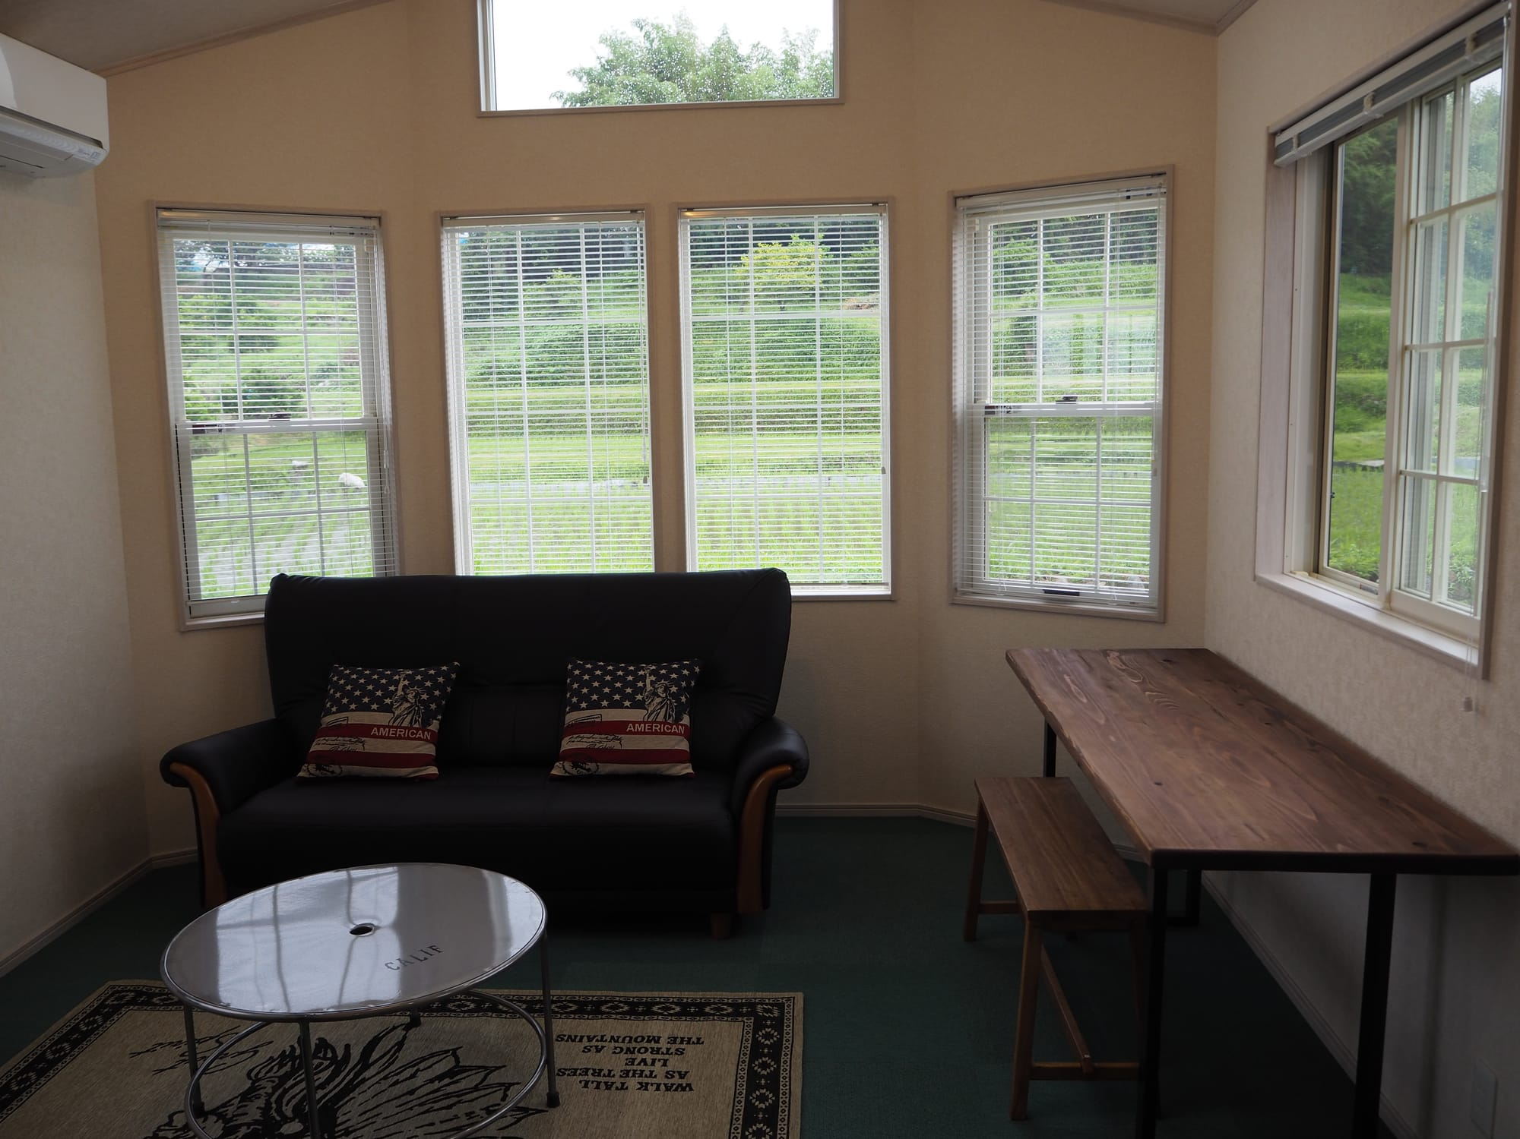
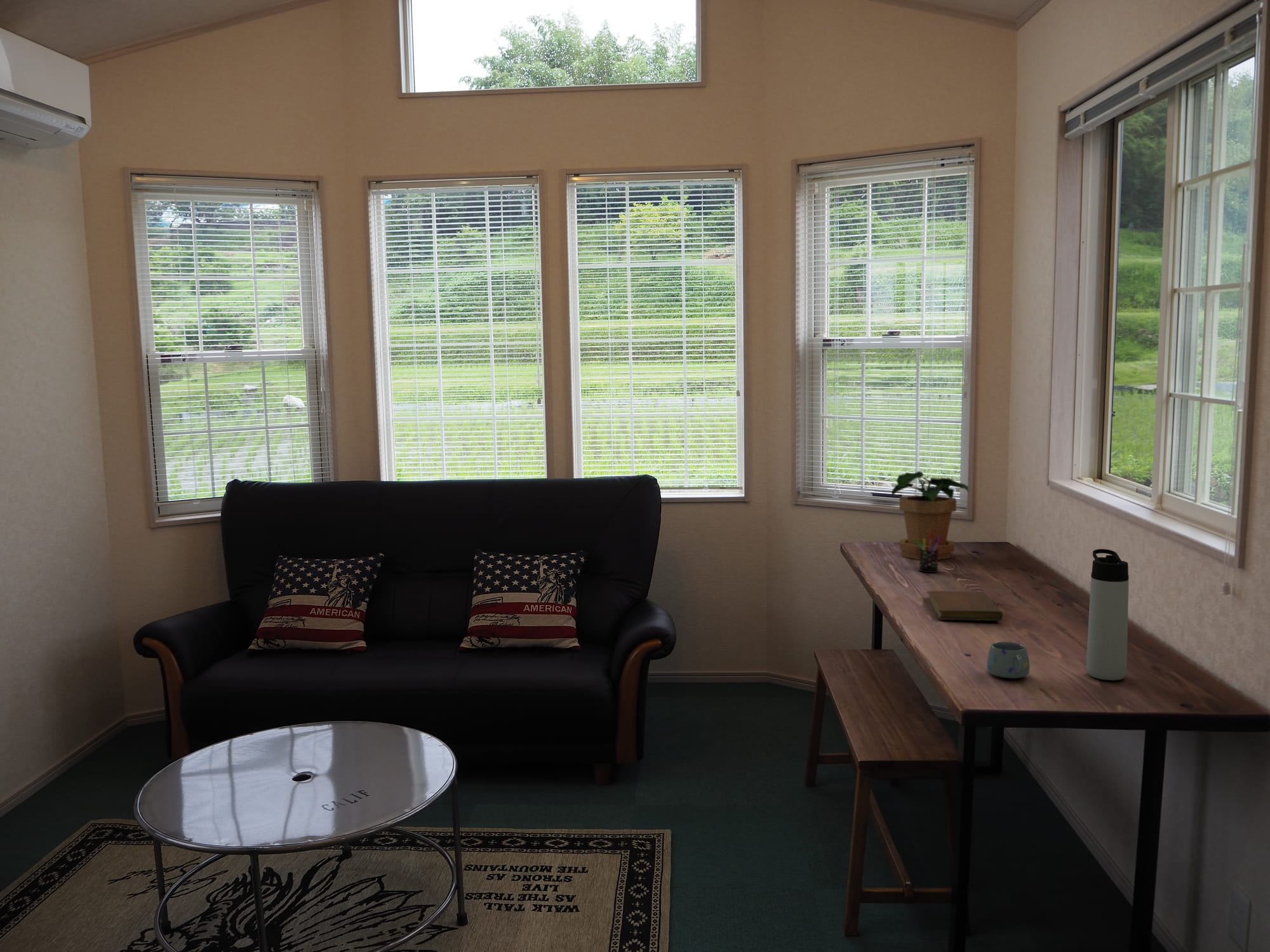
+ pen holder (927, 552)
+ notebook (963, 605)
+ mug (1011, 663)
+ thermos bottle (1106, 614)
+ potted plant (934, 513)
